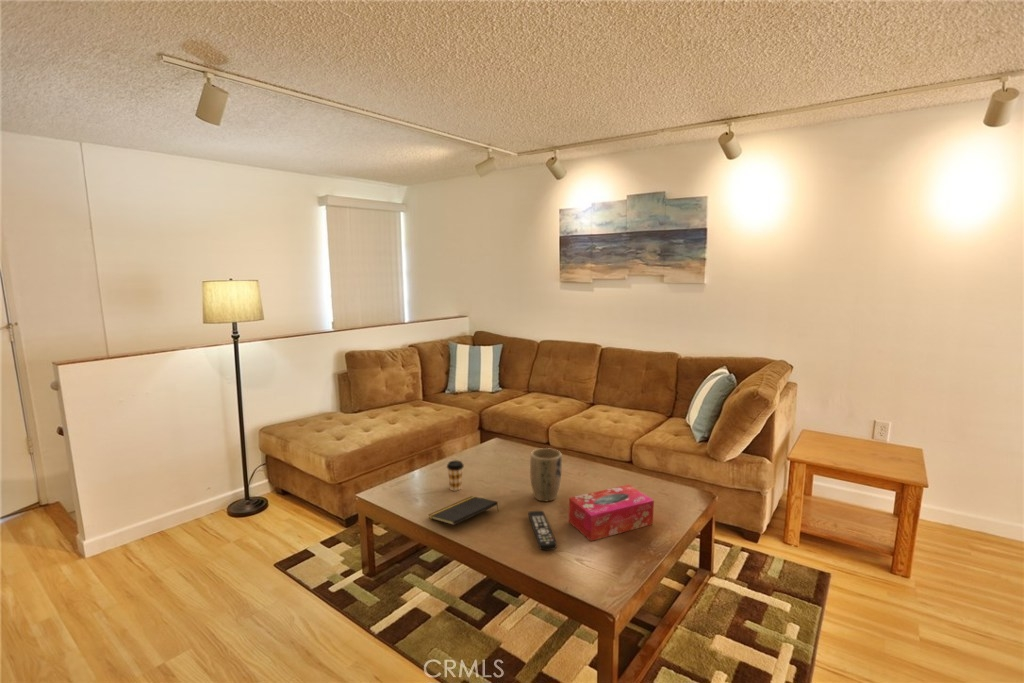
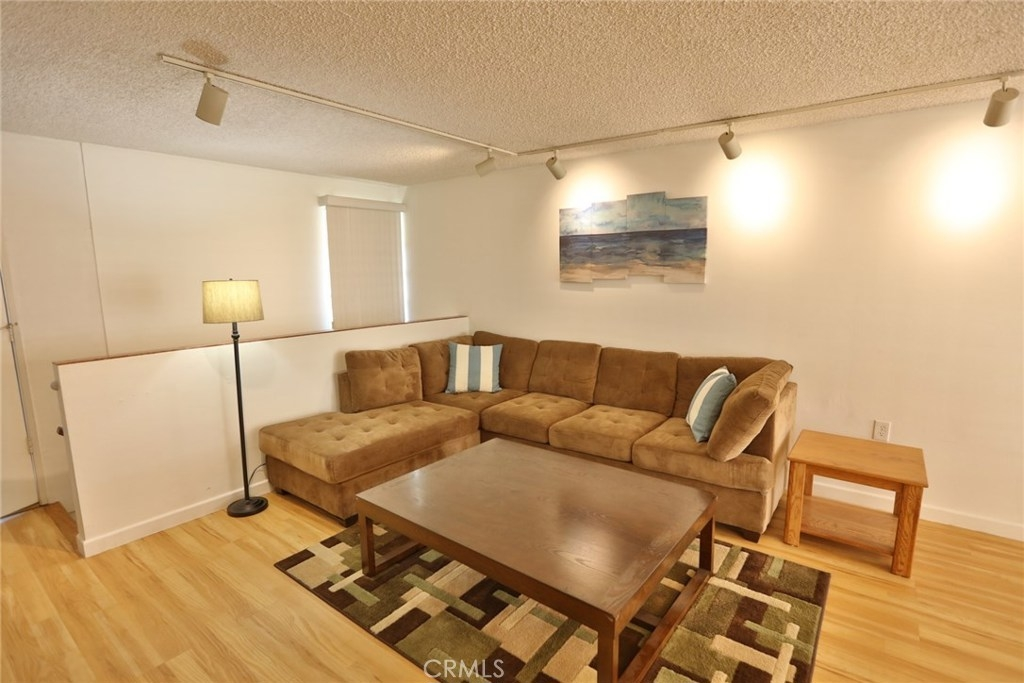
- notepad (463, 509)
- tissue box (610, 511)
- coffee cup (455, 475)
- remote control (541, 529)
- plant pot (545, 475)
